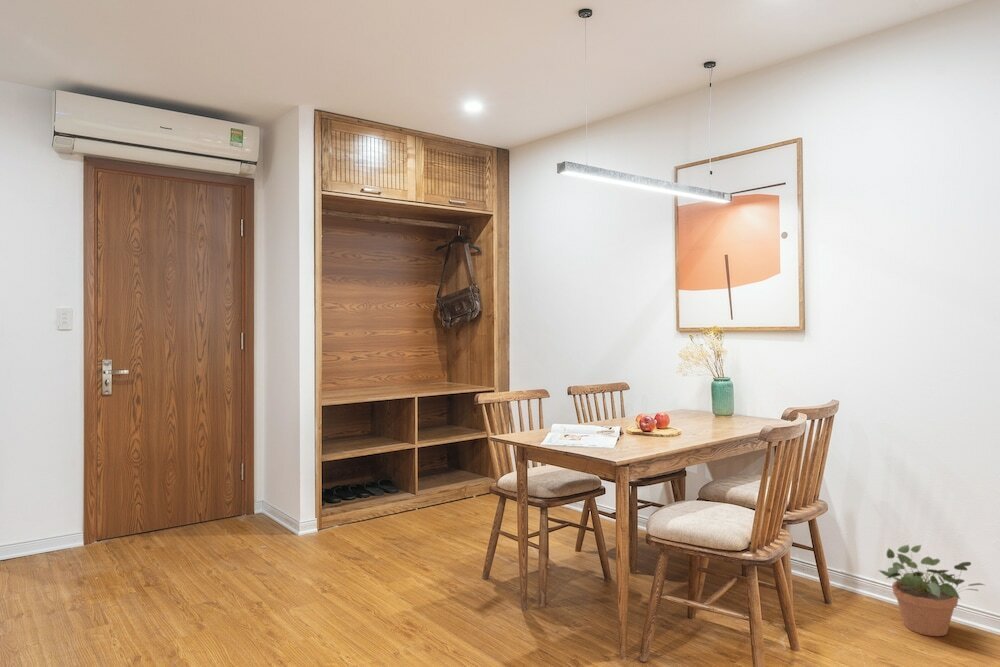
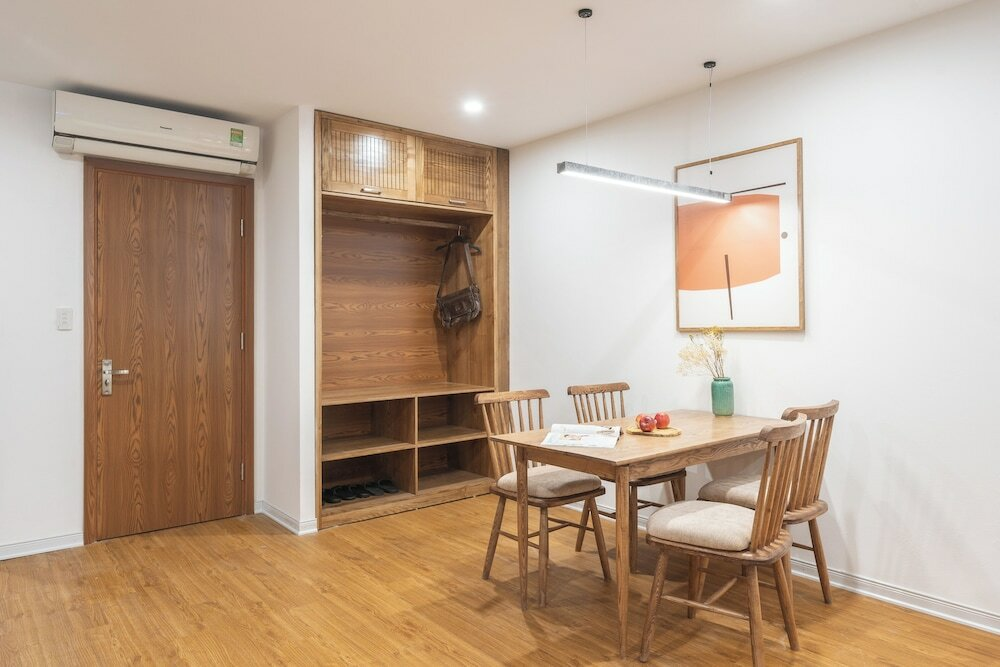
- potted plant (932, 591)
